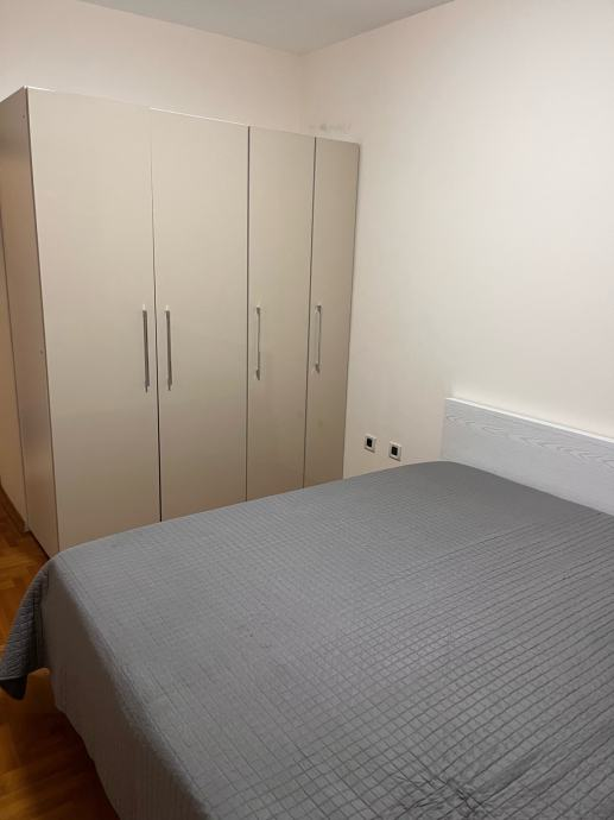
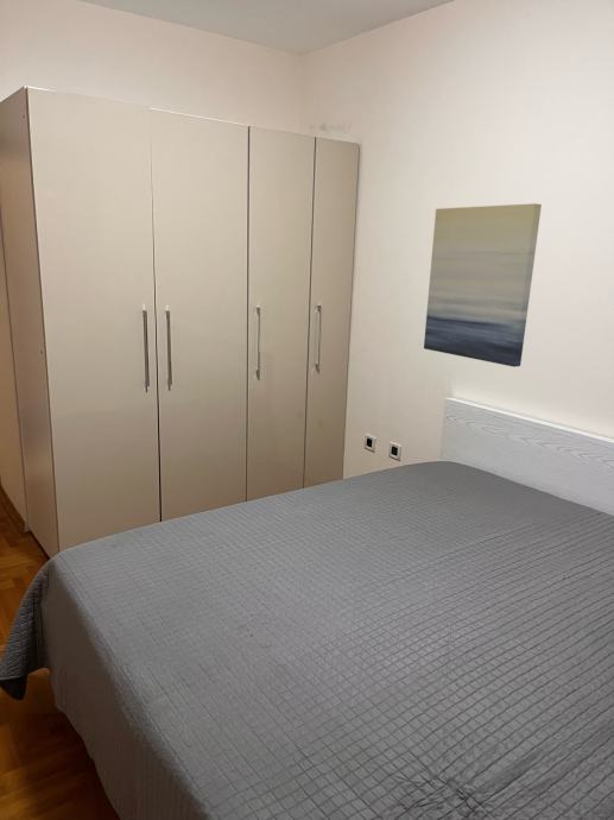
+ wall art (476, 284)
